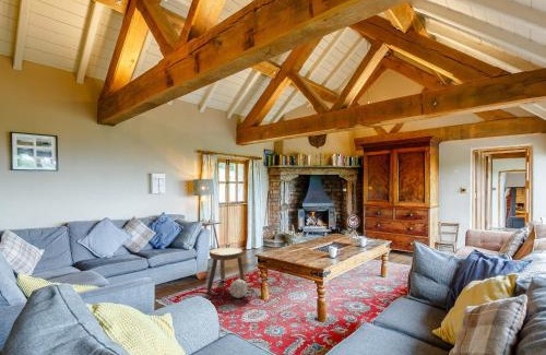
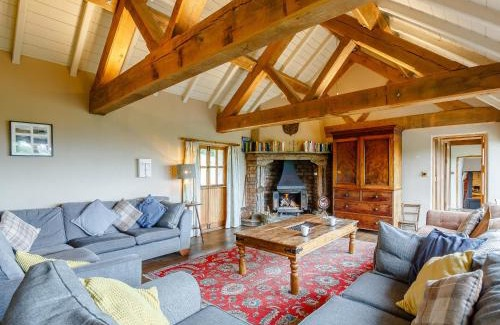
- stool (223, 268)
- decorative ball (238, 288)
